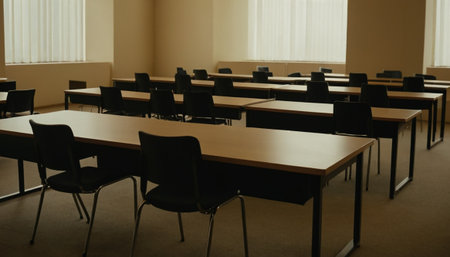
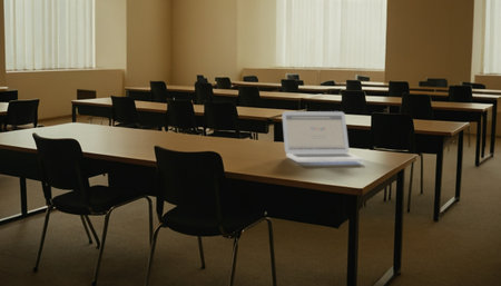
+ laptop (322, 136)
